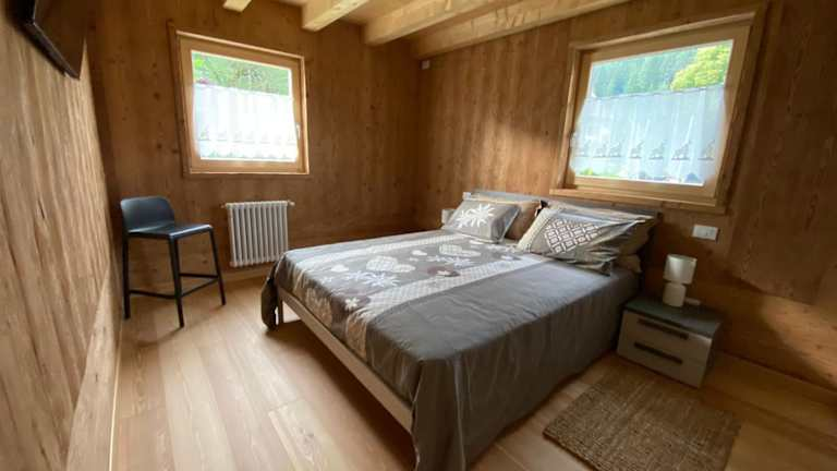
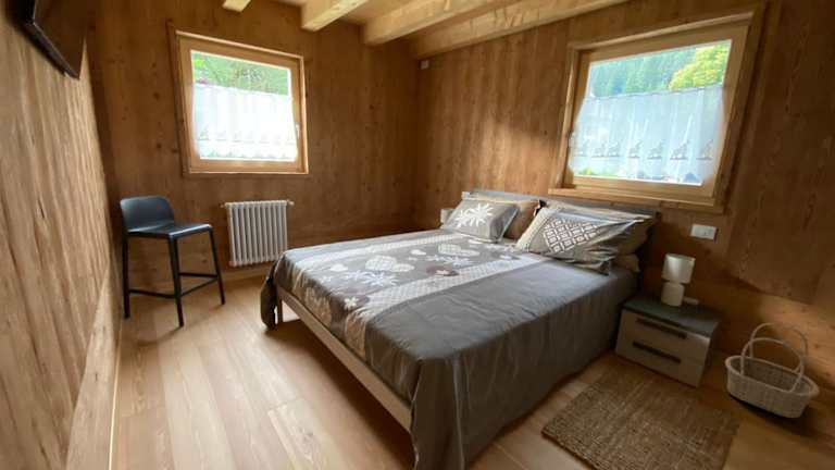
+ basket (771, 366)
